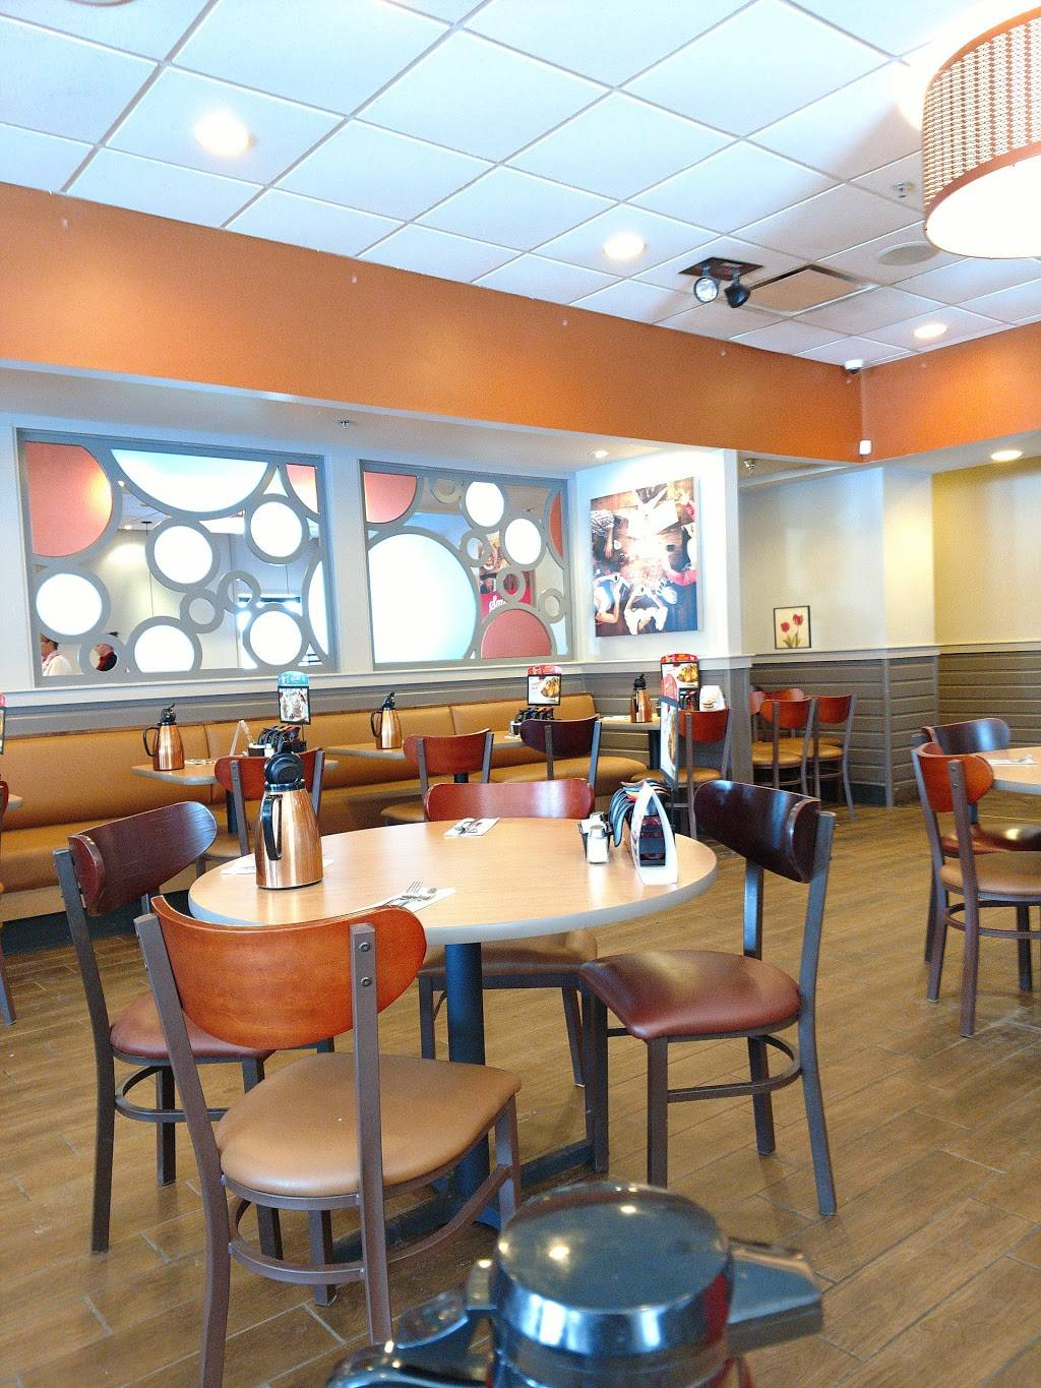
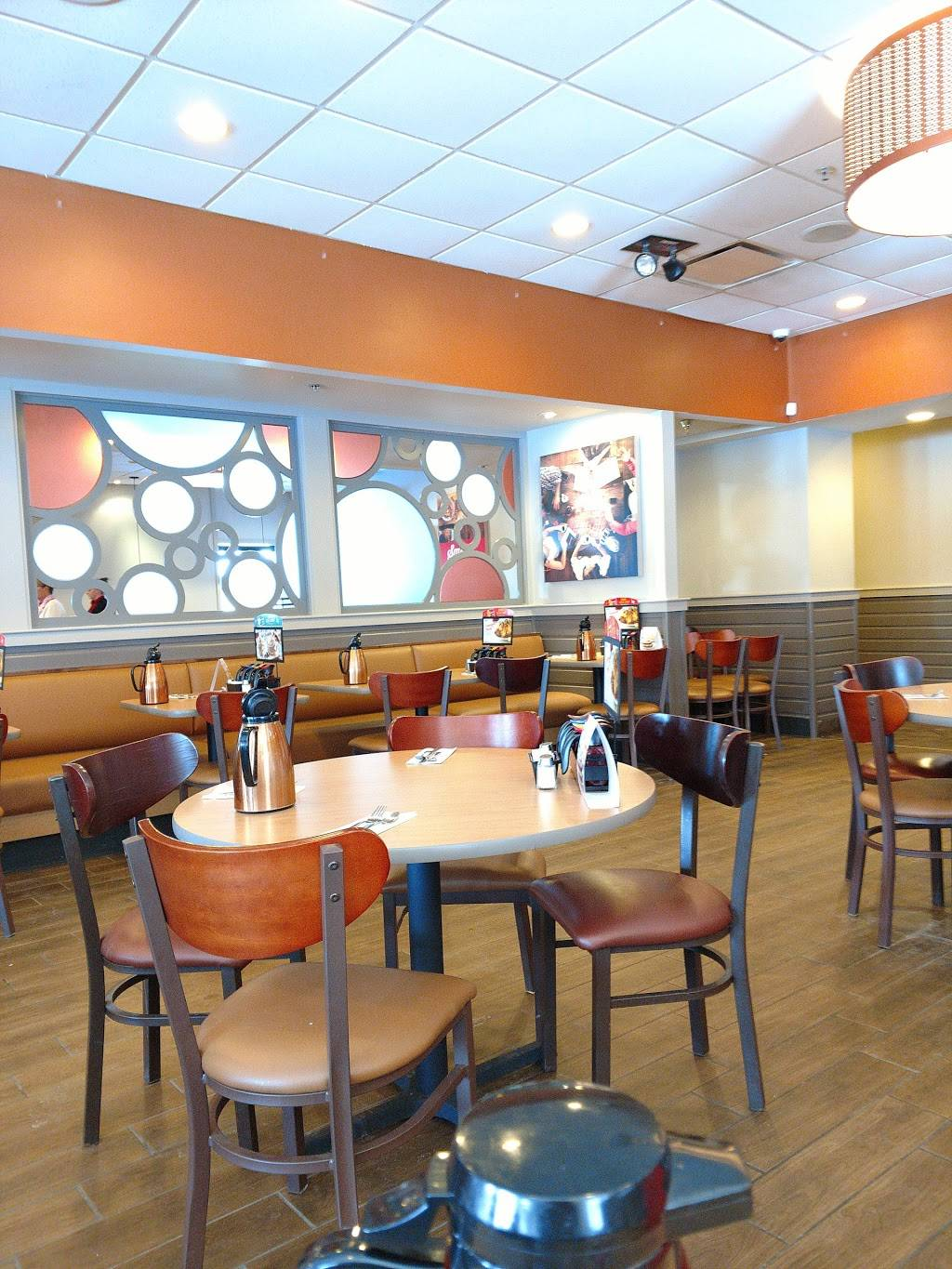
- wall art (792, 628)
